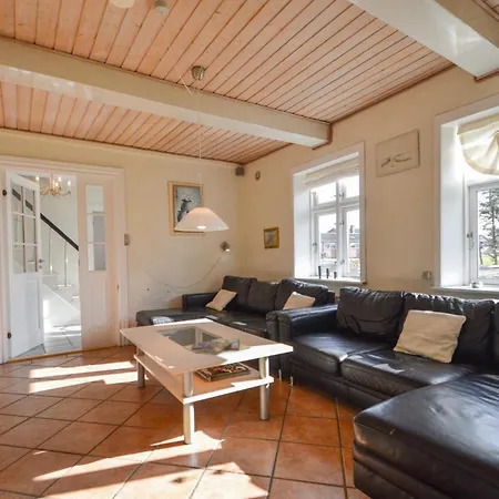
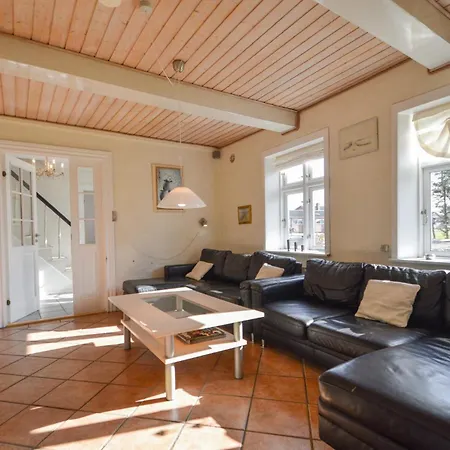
- video game cases (217, 343)
